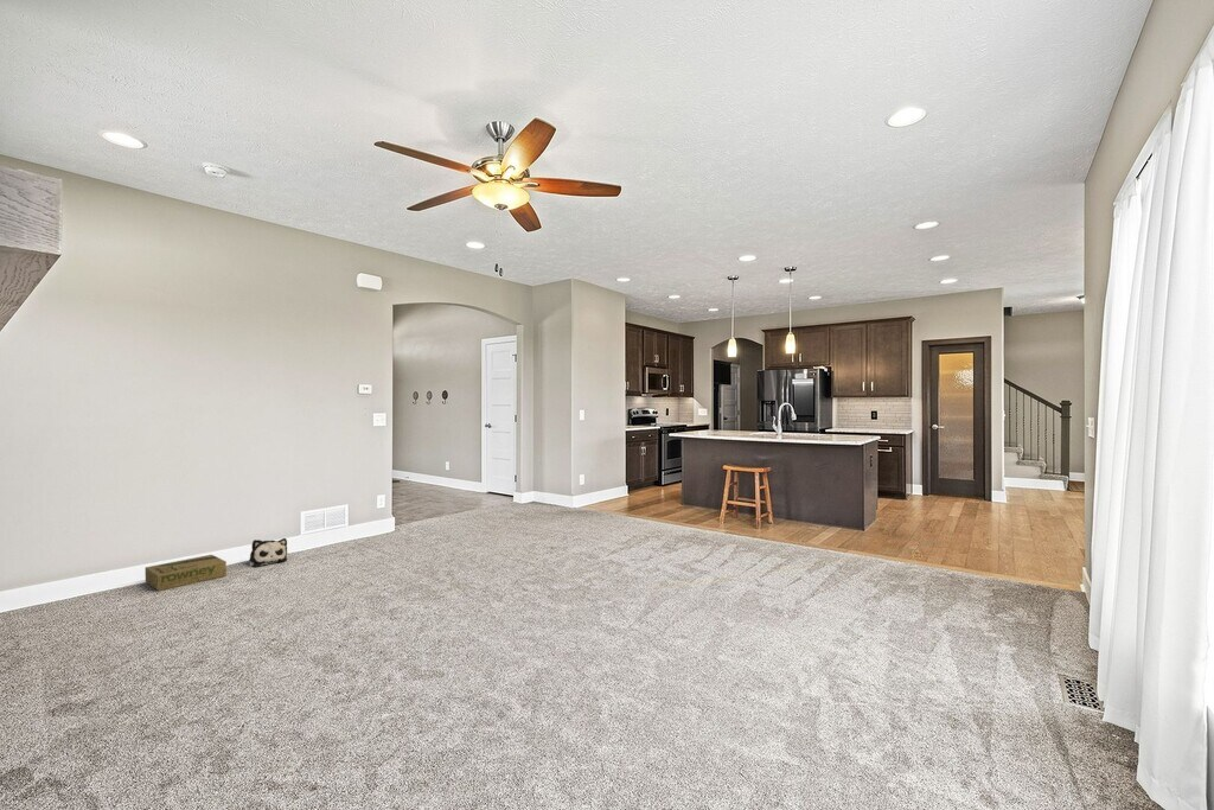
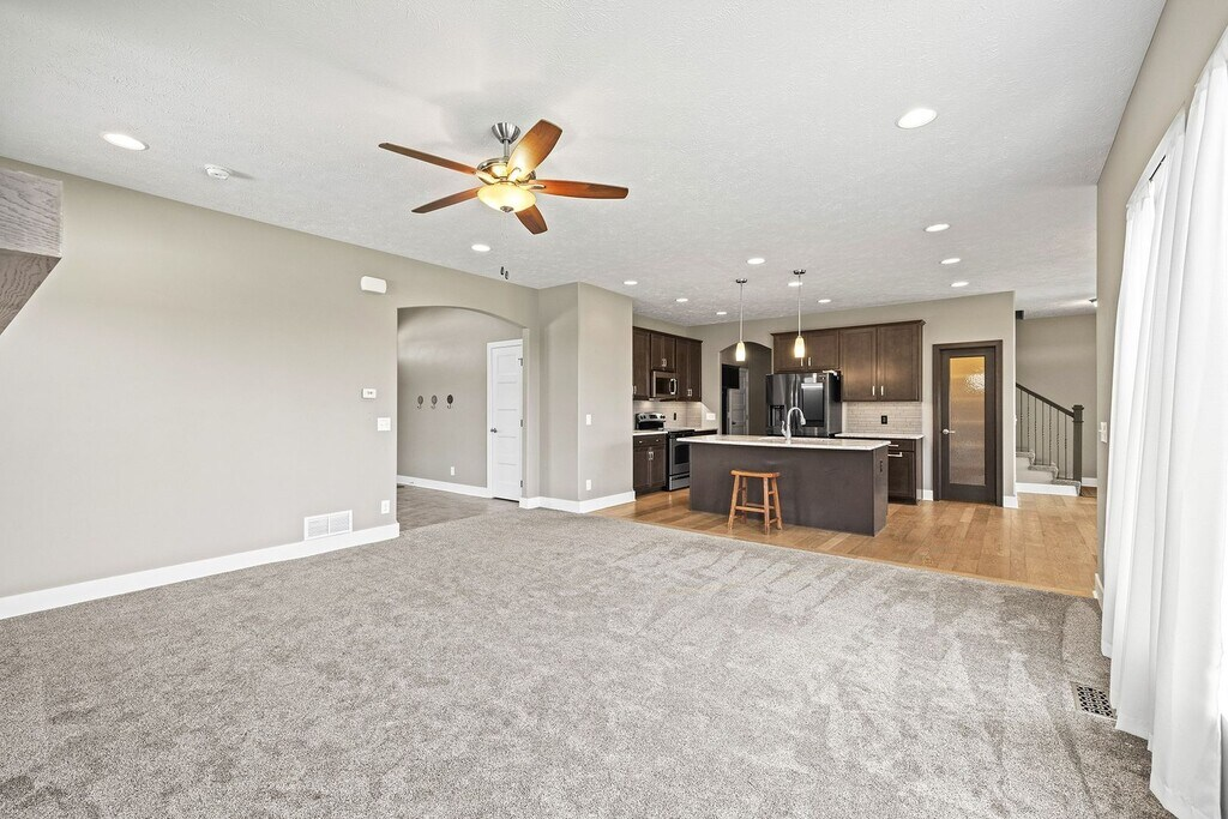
- cardboard box (186, 570)
- plush toy (264, 548)
